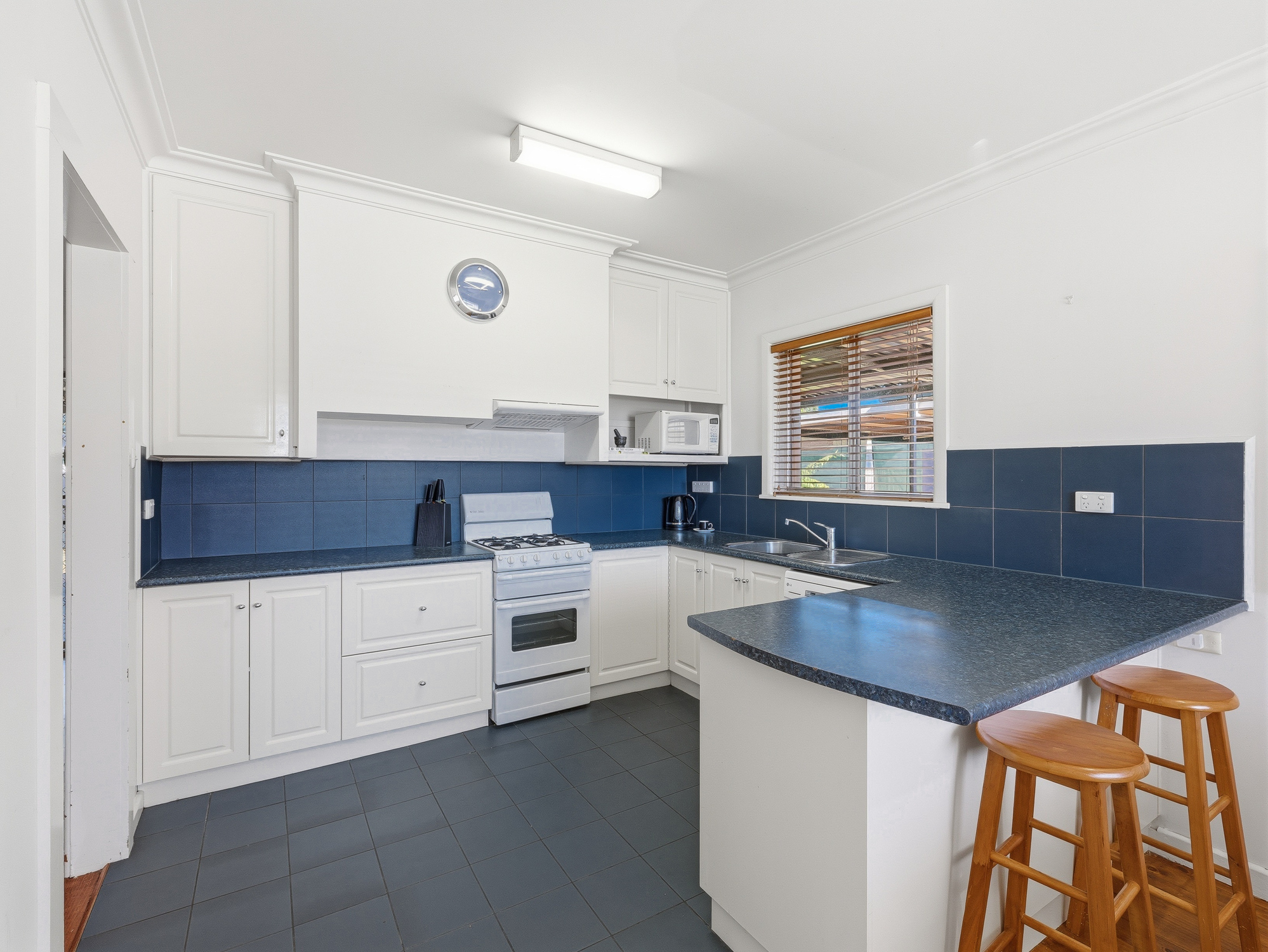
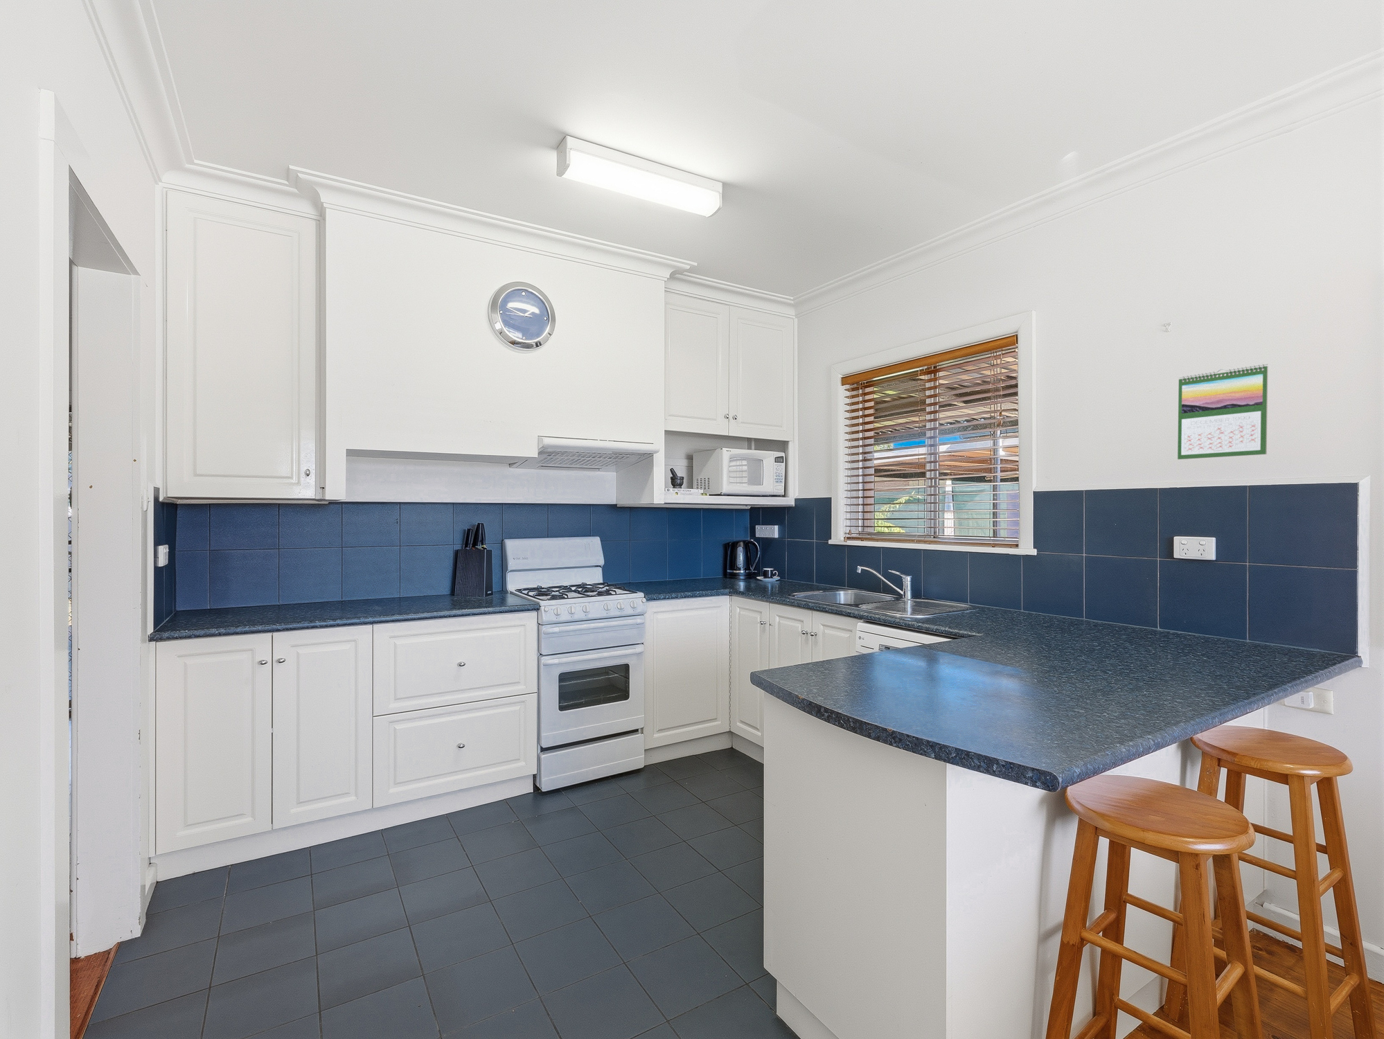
+ calendar (1220, 413)
